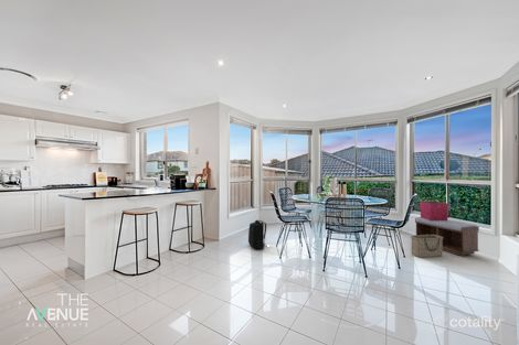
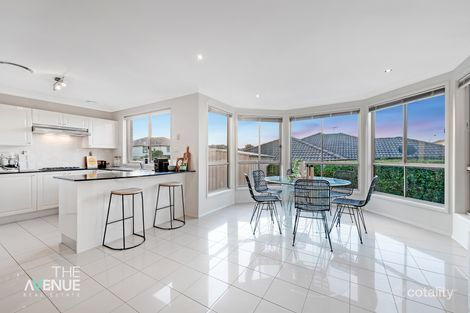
- basket (426, 245)
- bench (444, 234)
- storage bin (433, 211)
- backpack (258, 233)
